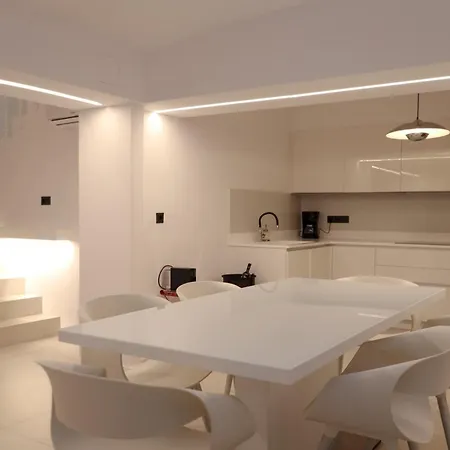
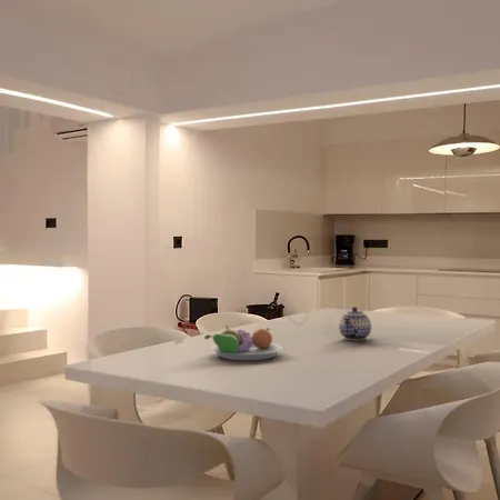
+ teapot (354, 322)
+ fruit bowl (243, 340)
